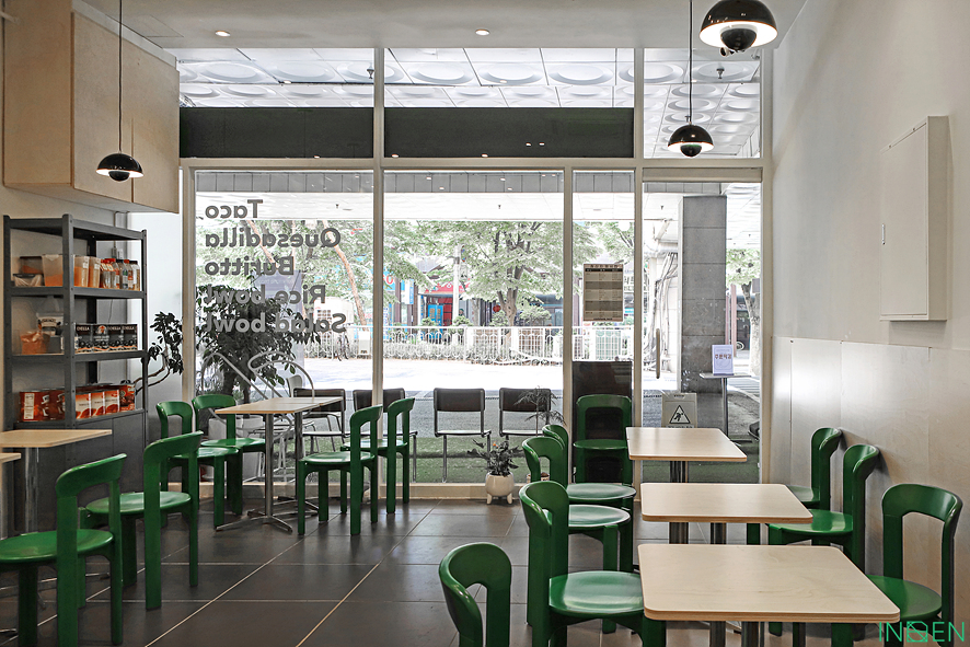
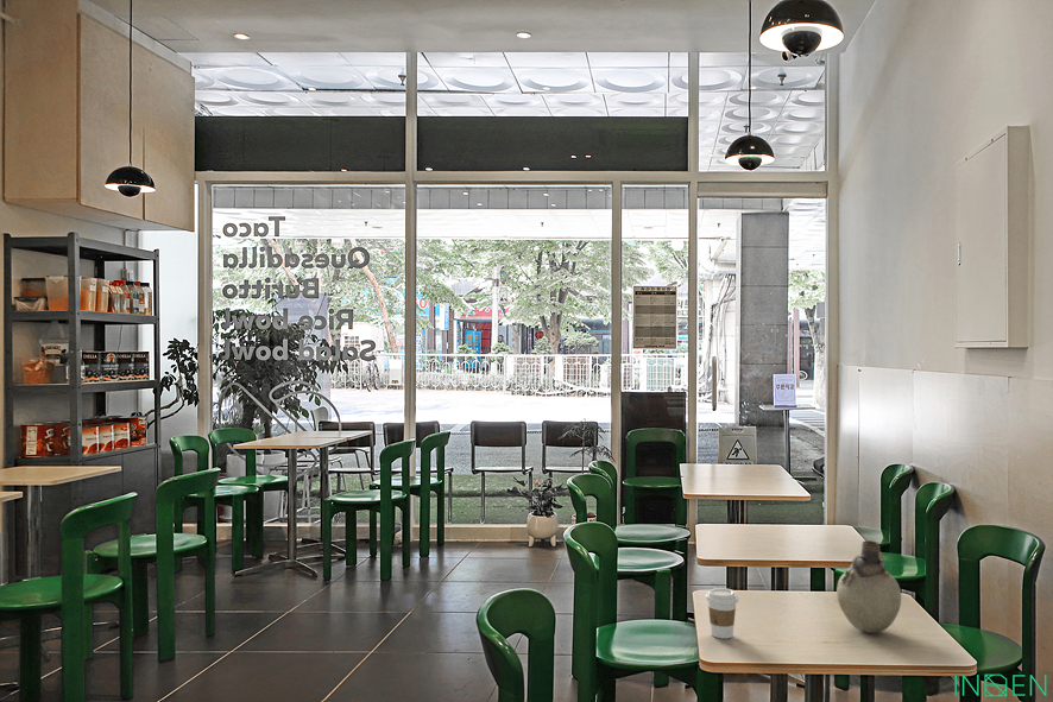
+ vase (868, 586)
+ coffee cup (721, 613)
